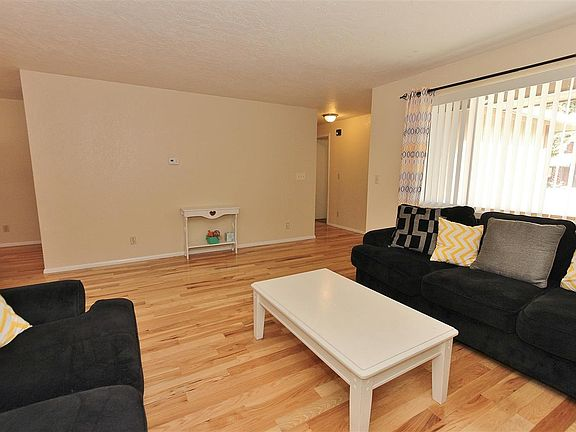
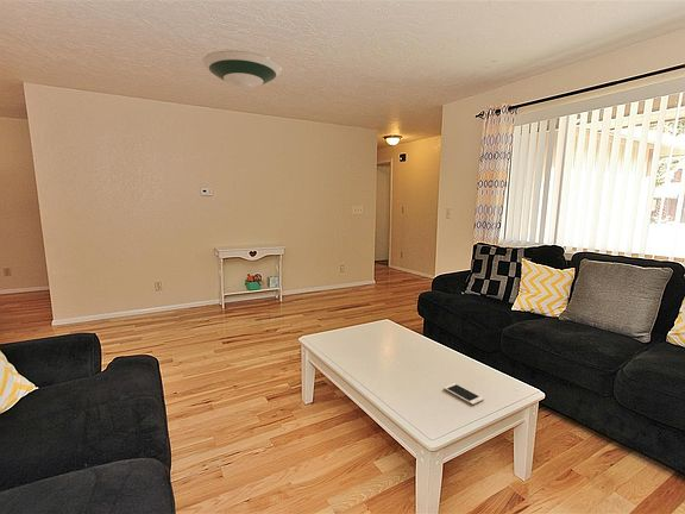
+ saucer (243, 76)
+ cell phone (463, 393)
